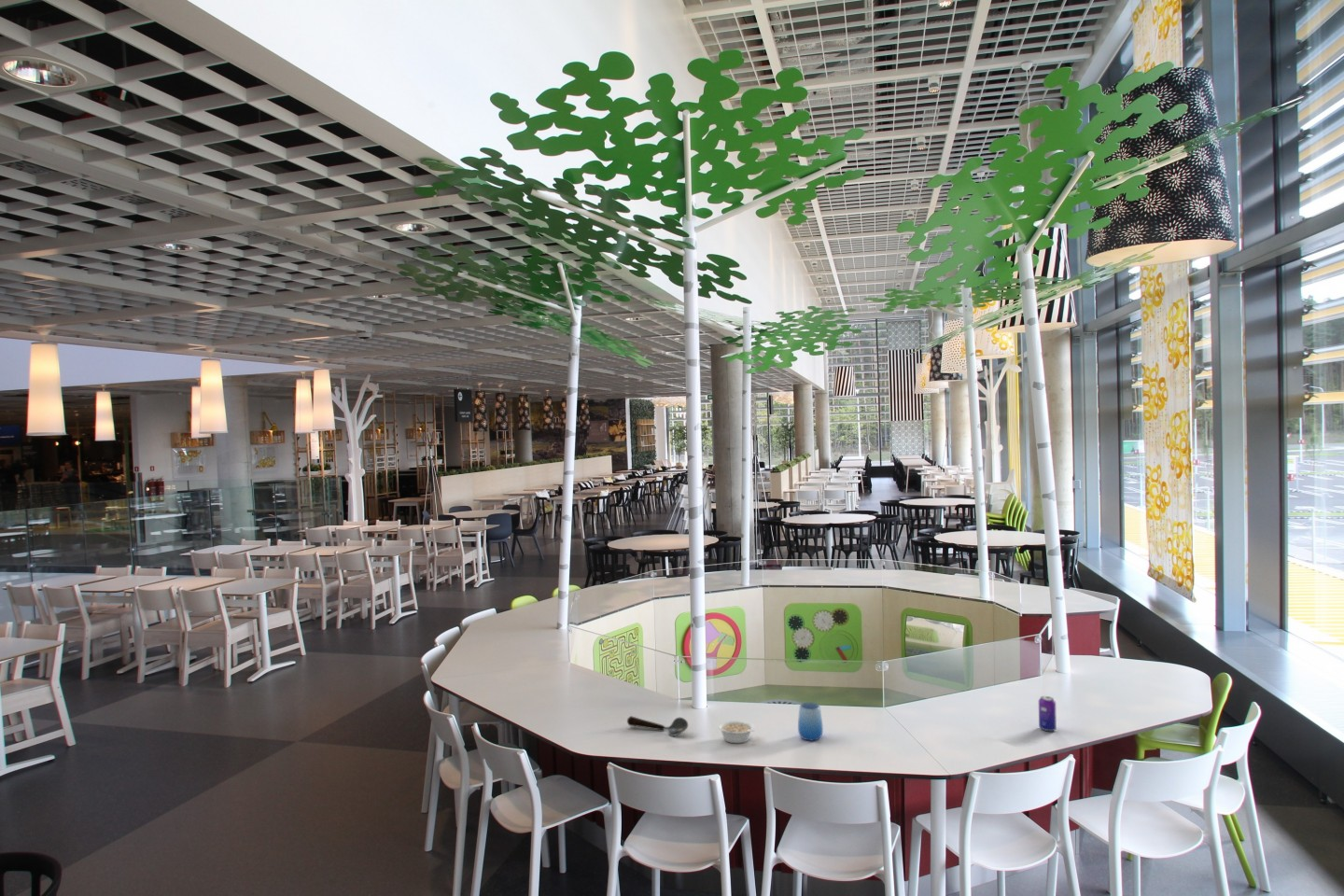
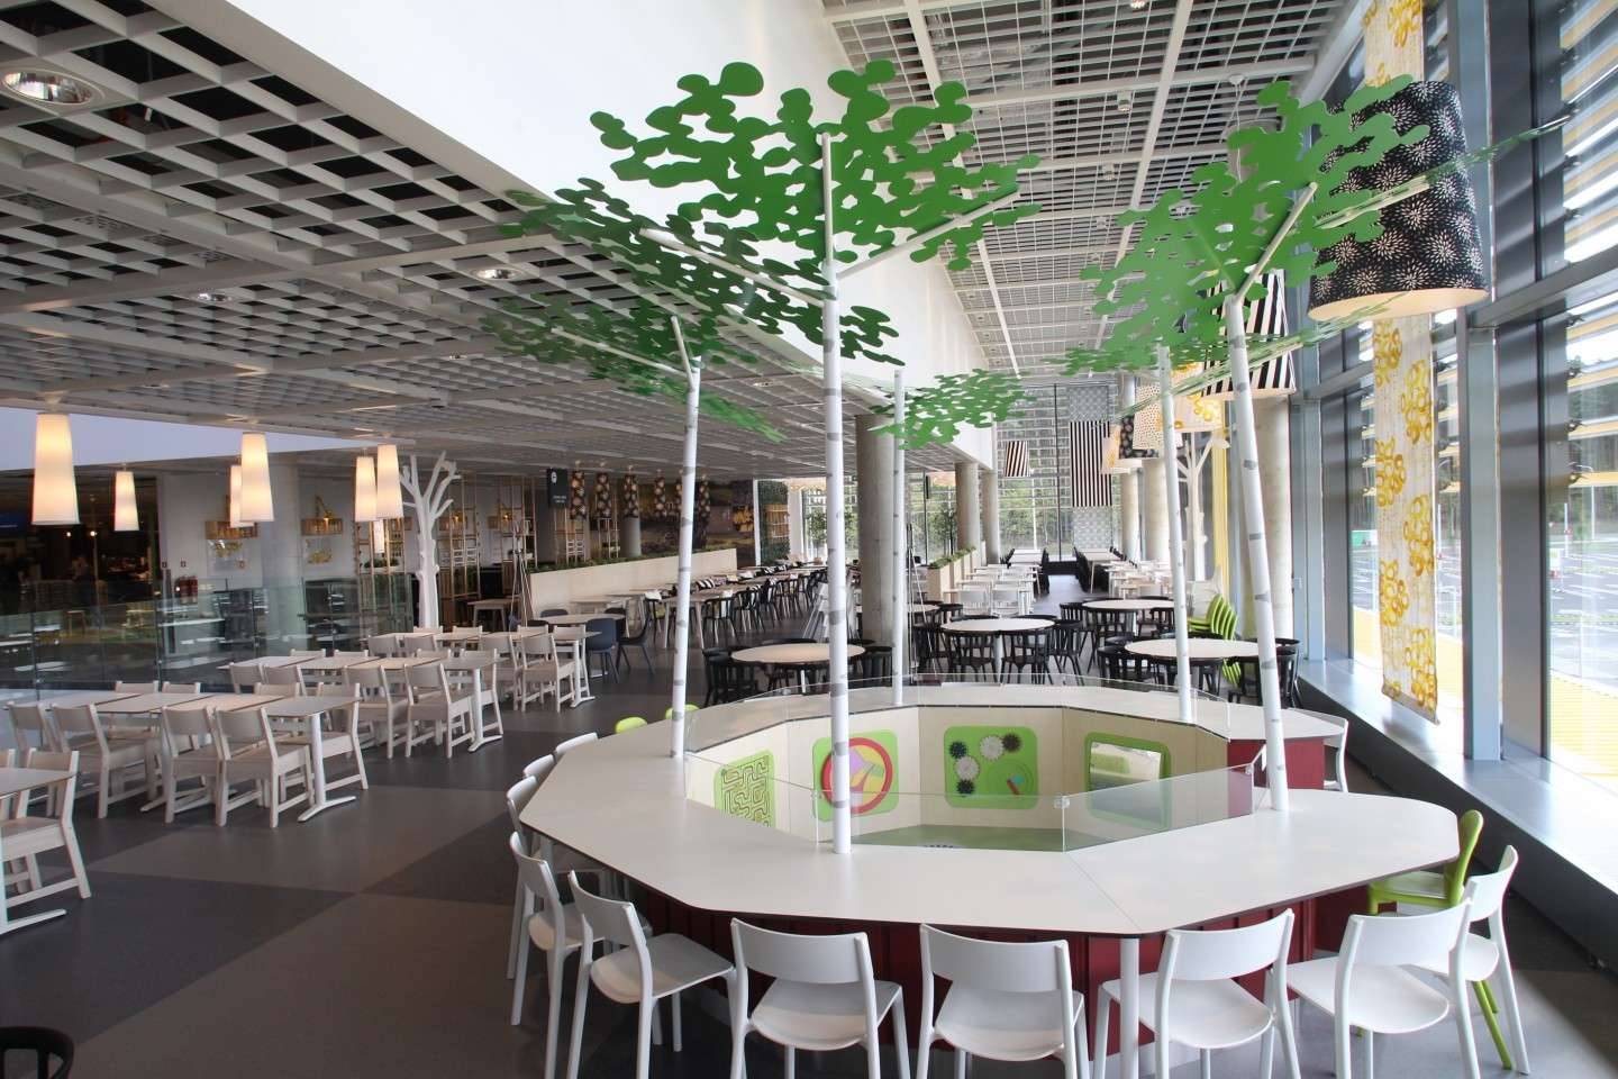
- legume (737, 731)
- cup (810, 721)
- beverage can (1047, 713)
- spoon (657, 723)
